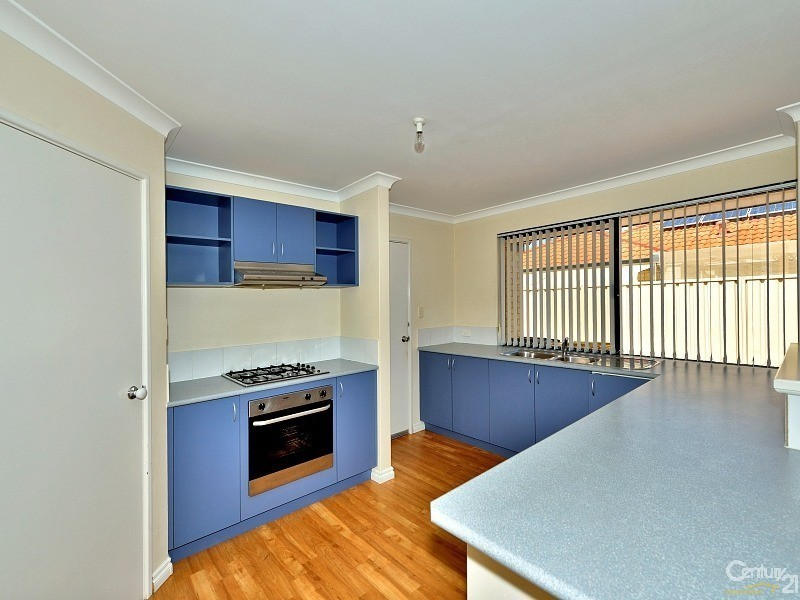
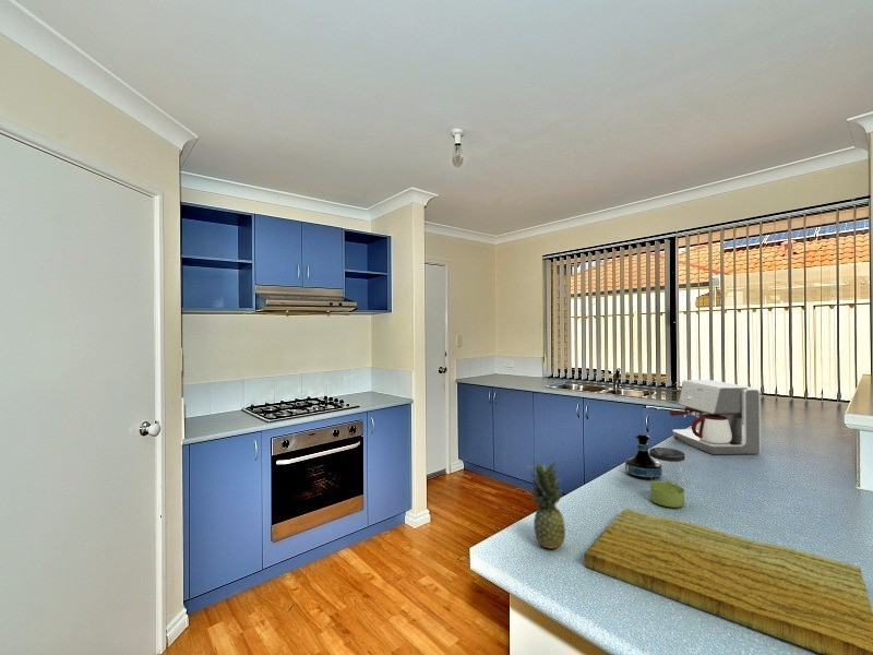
+ coffee maker (714, 414)
+ cutting board (717, 564)
+ jar (667, 478)
+ fruit (547, 500)
+ tequila bottle (643, 454)
